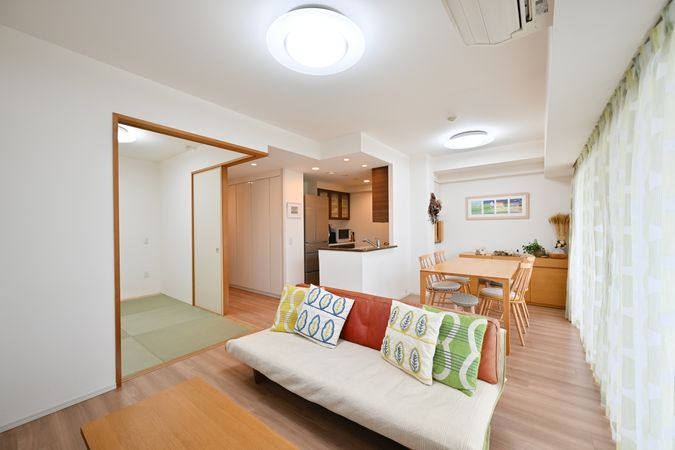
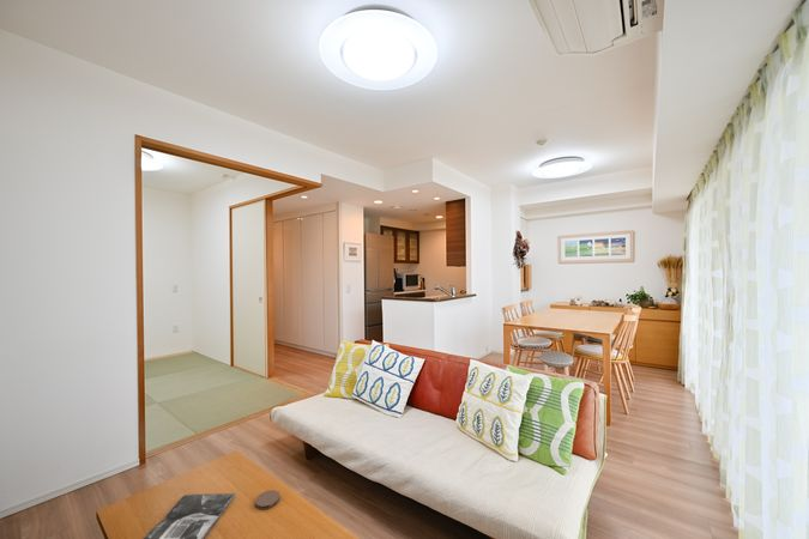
+ coaster (267, 498)
+ magazine (191, 517)
